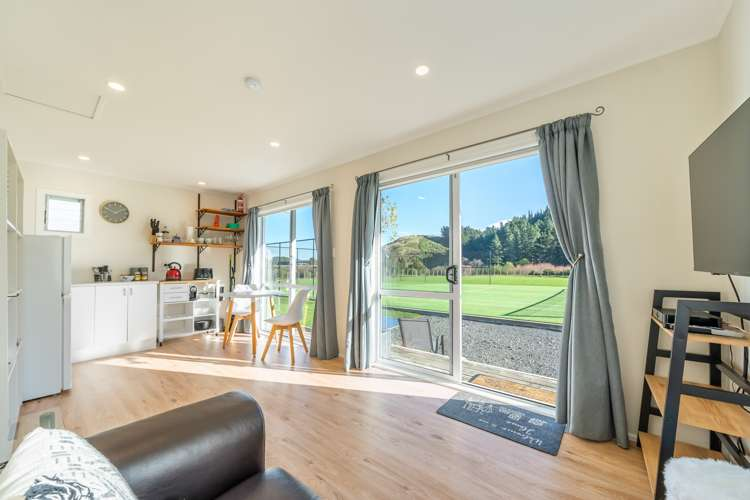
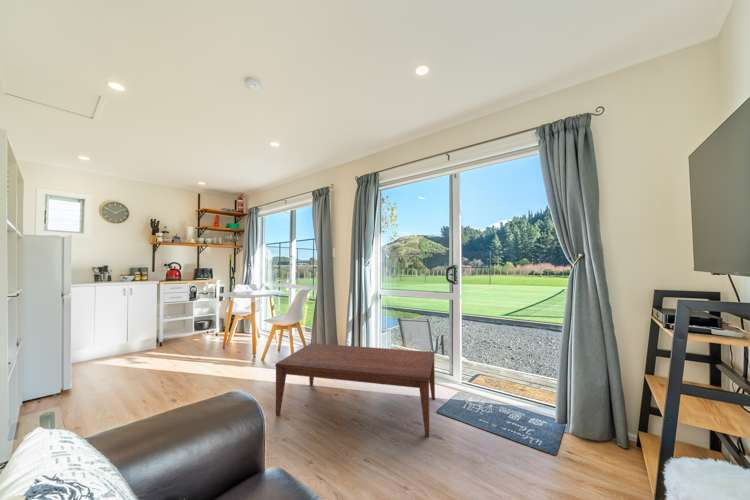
+ coffee table (359, 381)
